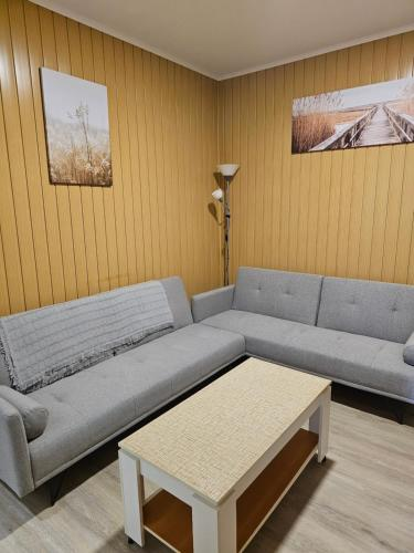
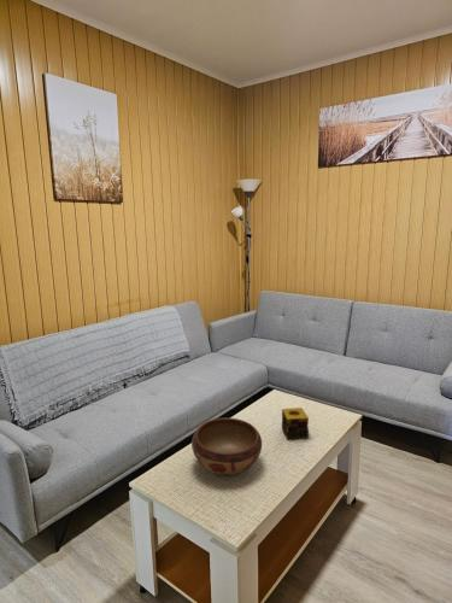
+ decorative bowl (227, 449)
+ candle (294, 422)
